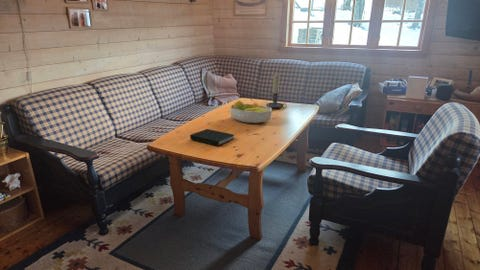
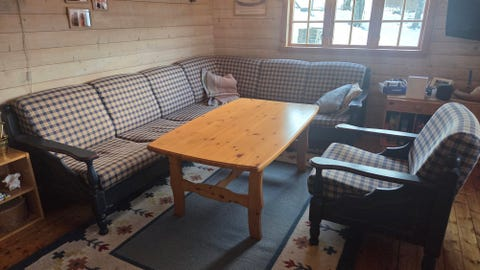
- book (212, 136)
- candle holder (277, 91)
- fruit bowl (250, 111)
